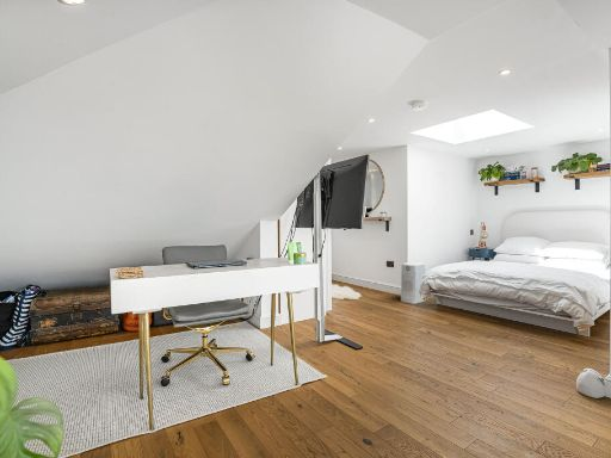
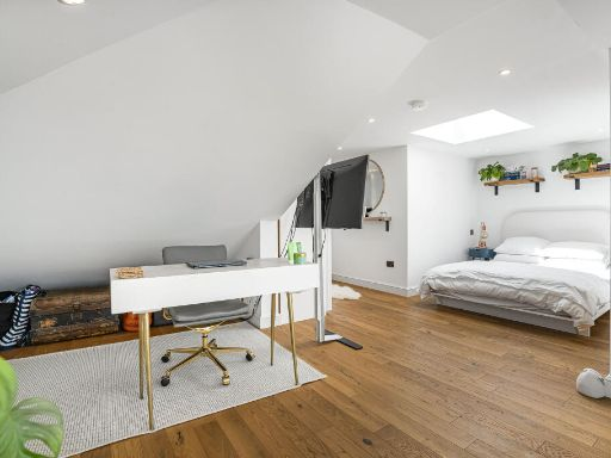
- air purifier (413, 281)
